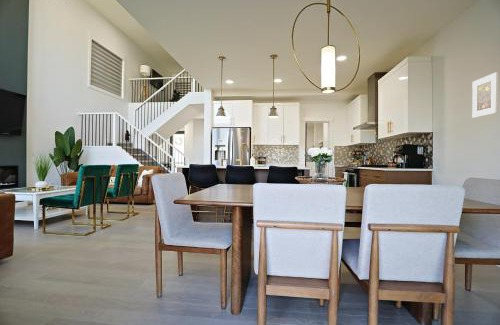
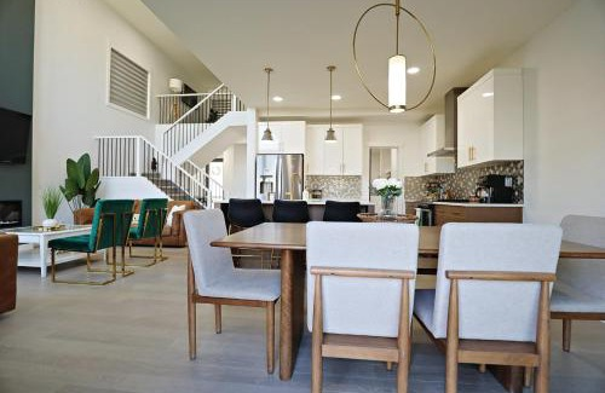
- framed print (484, 96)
